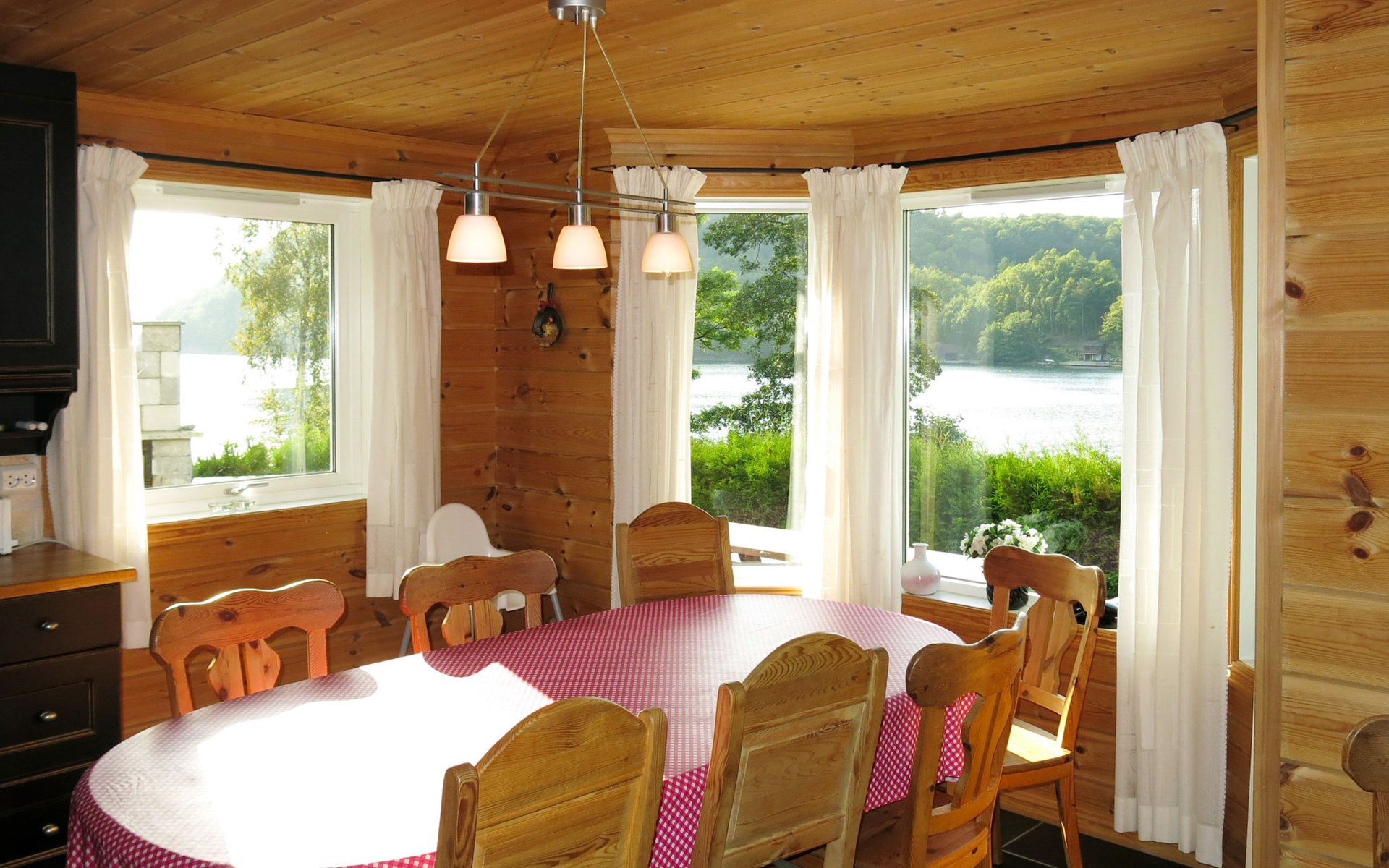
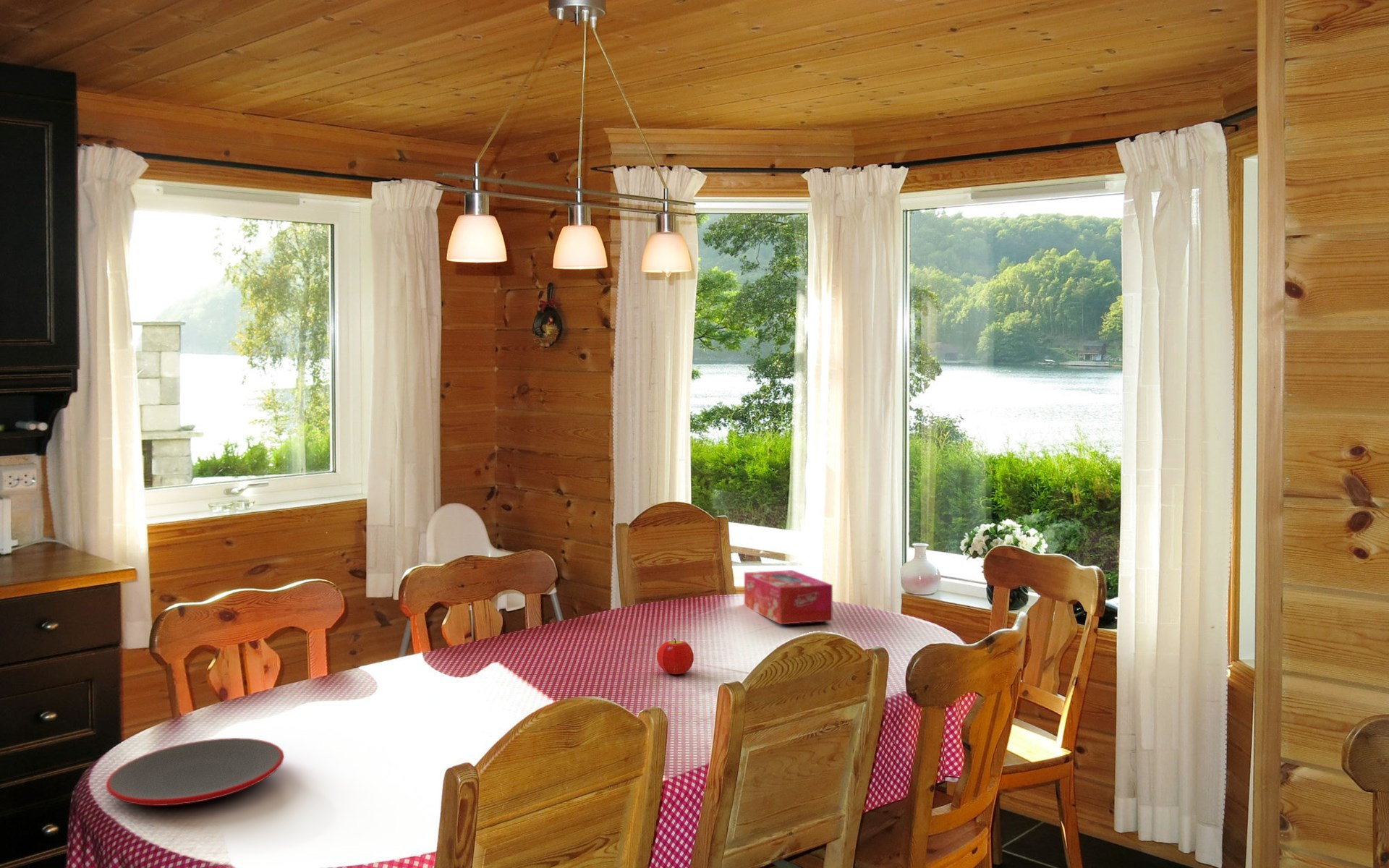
+ fruit (676, 655)
+ tissue box (786, 595)
+ plate (197, 773)
